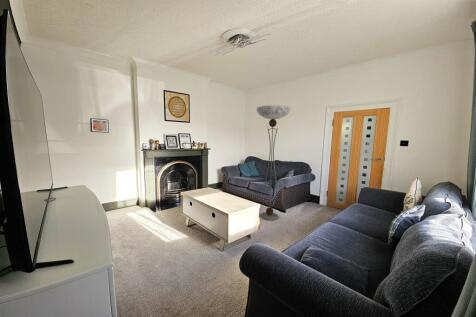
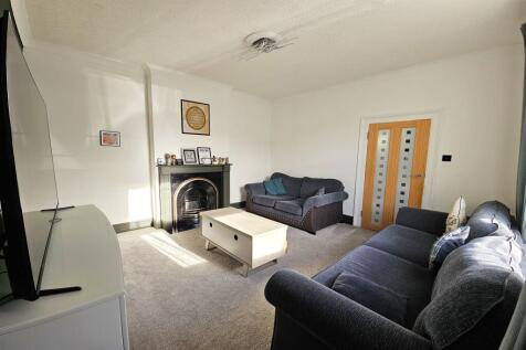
- floor lamp (271, 163)
